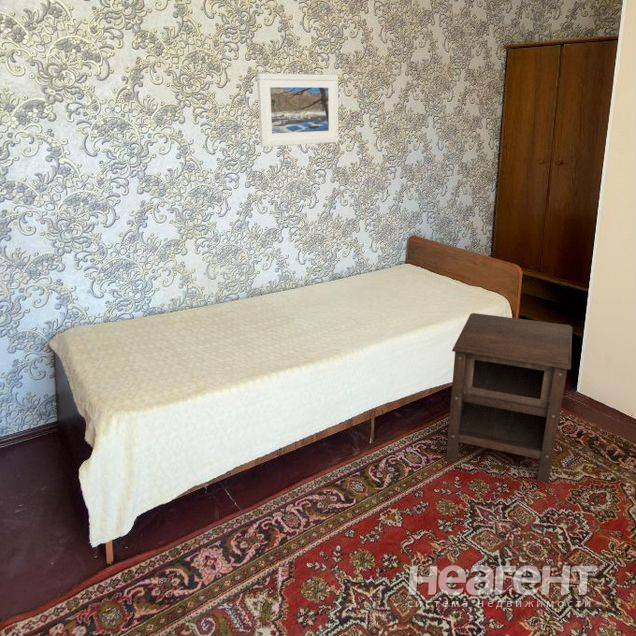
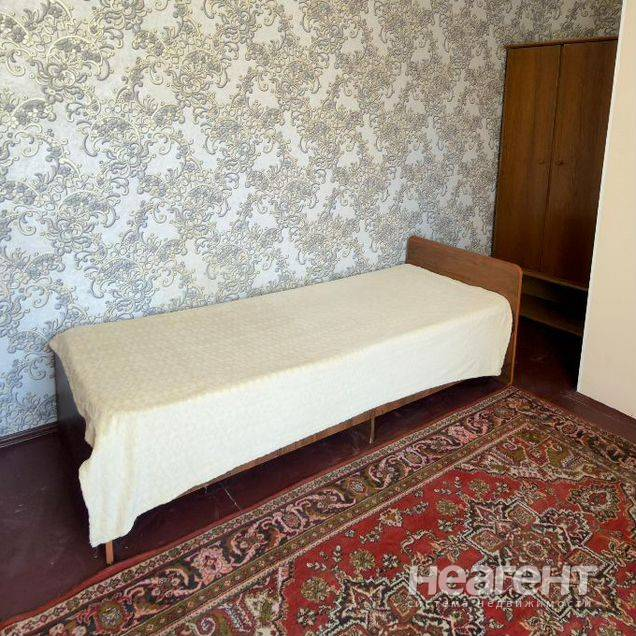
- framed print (300, 110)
- nightstand (508, 392)
